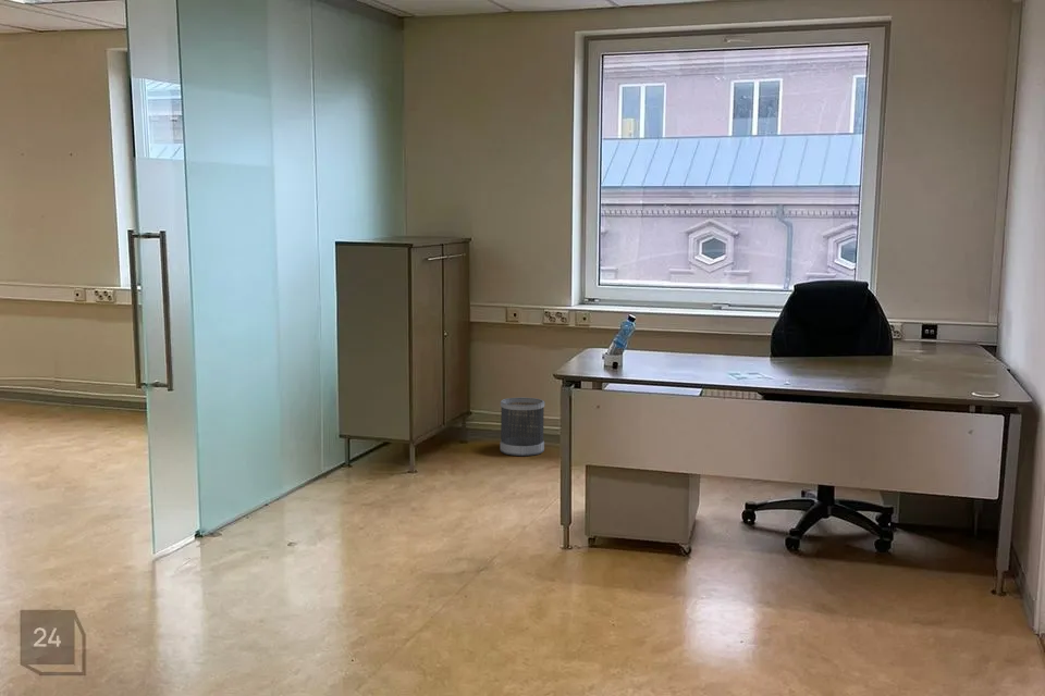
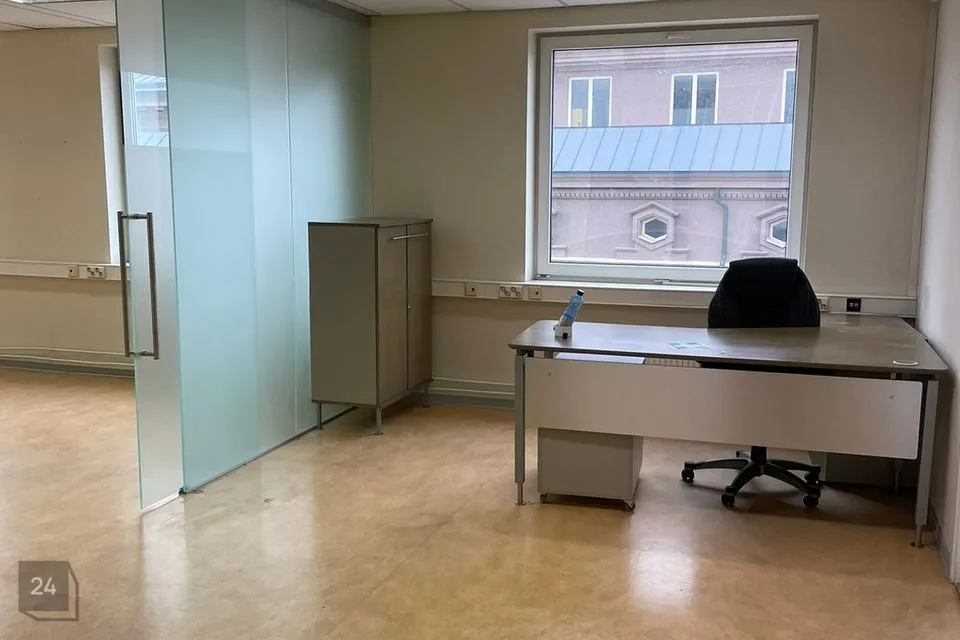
- wastebasket (521, 425)
